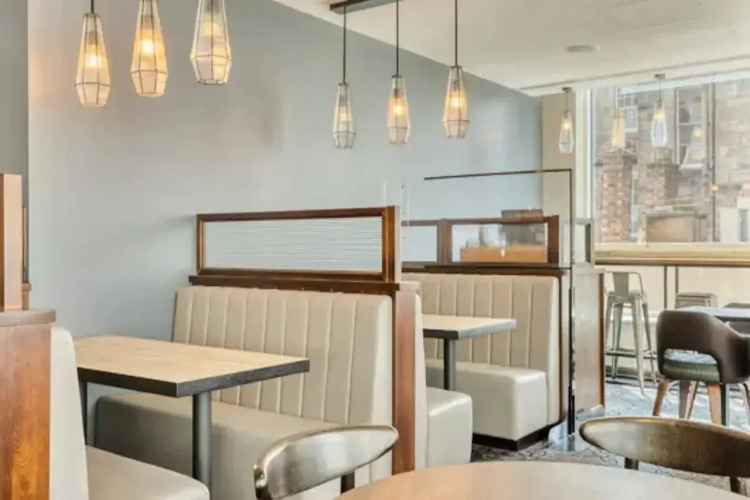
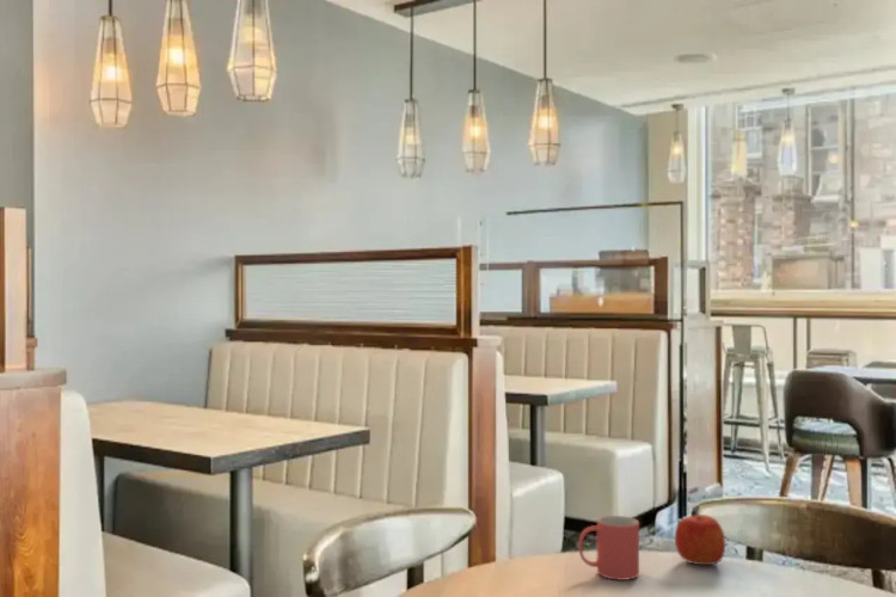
+ apple (699, 536)
+ mug (608, 547)
